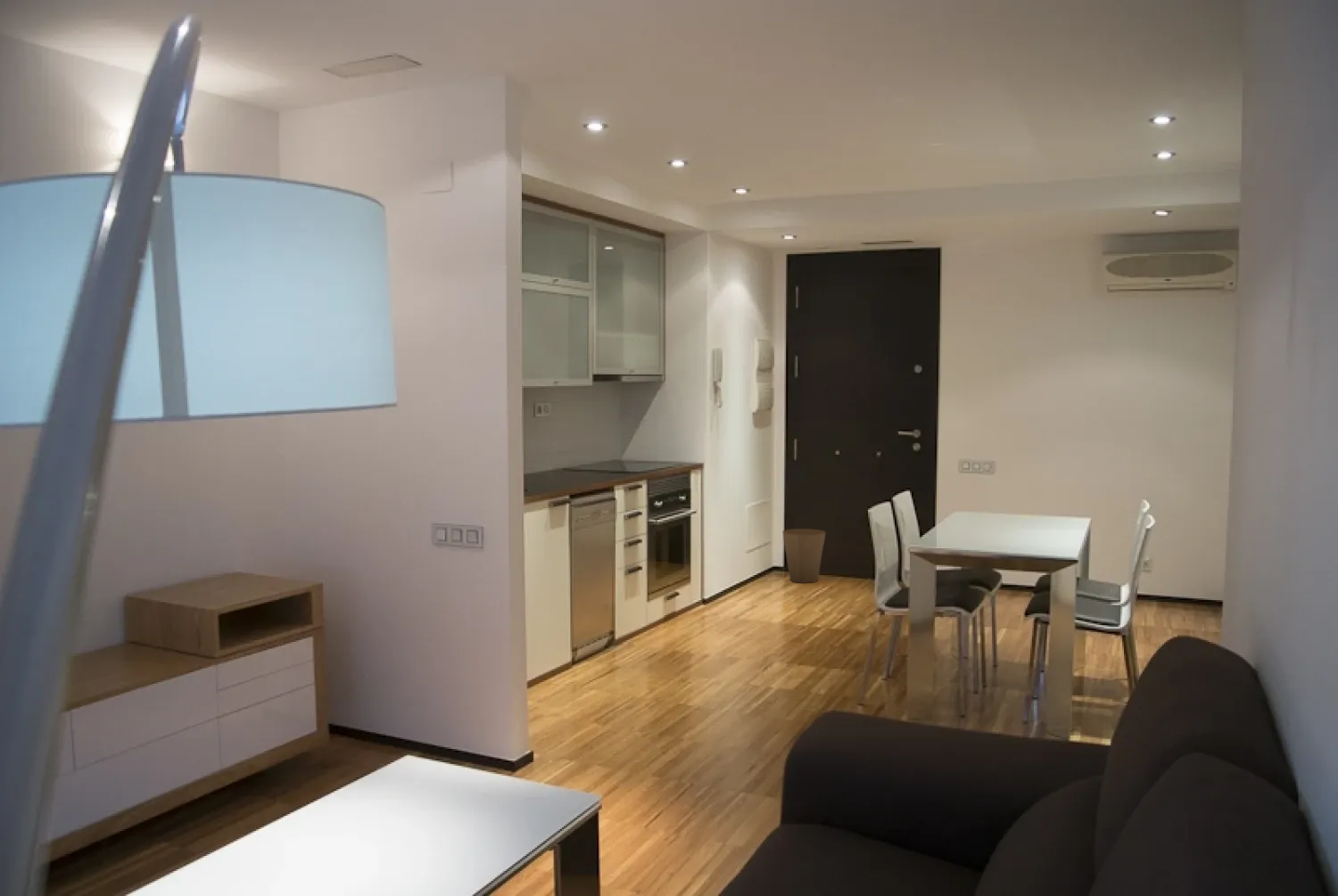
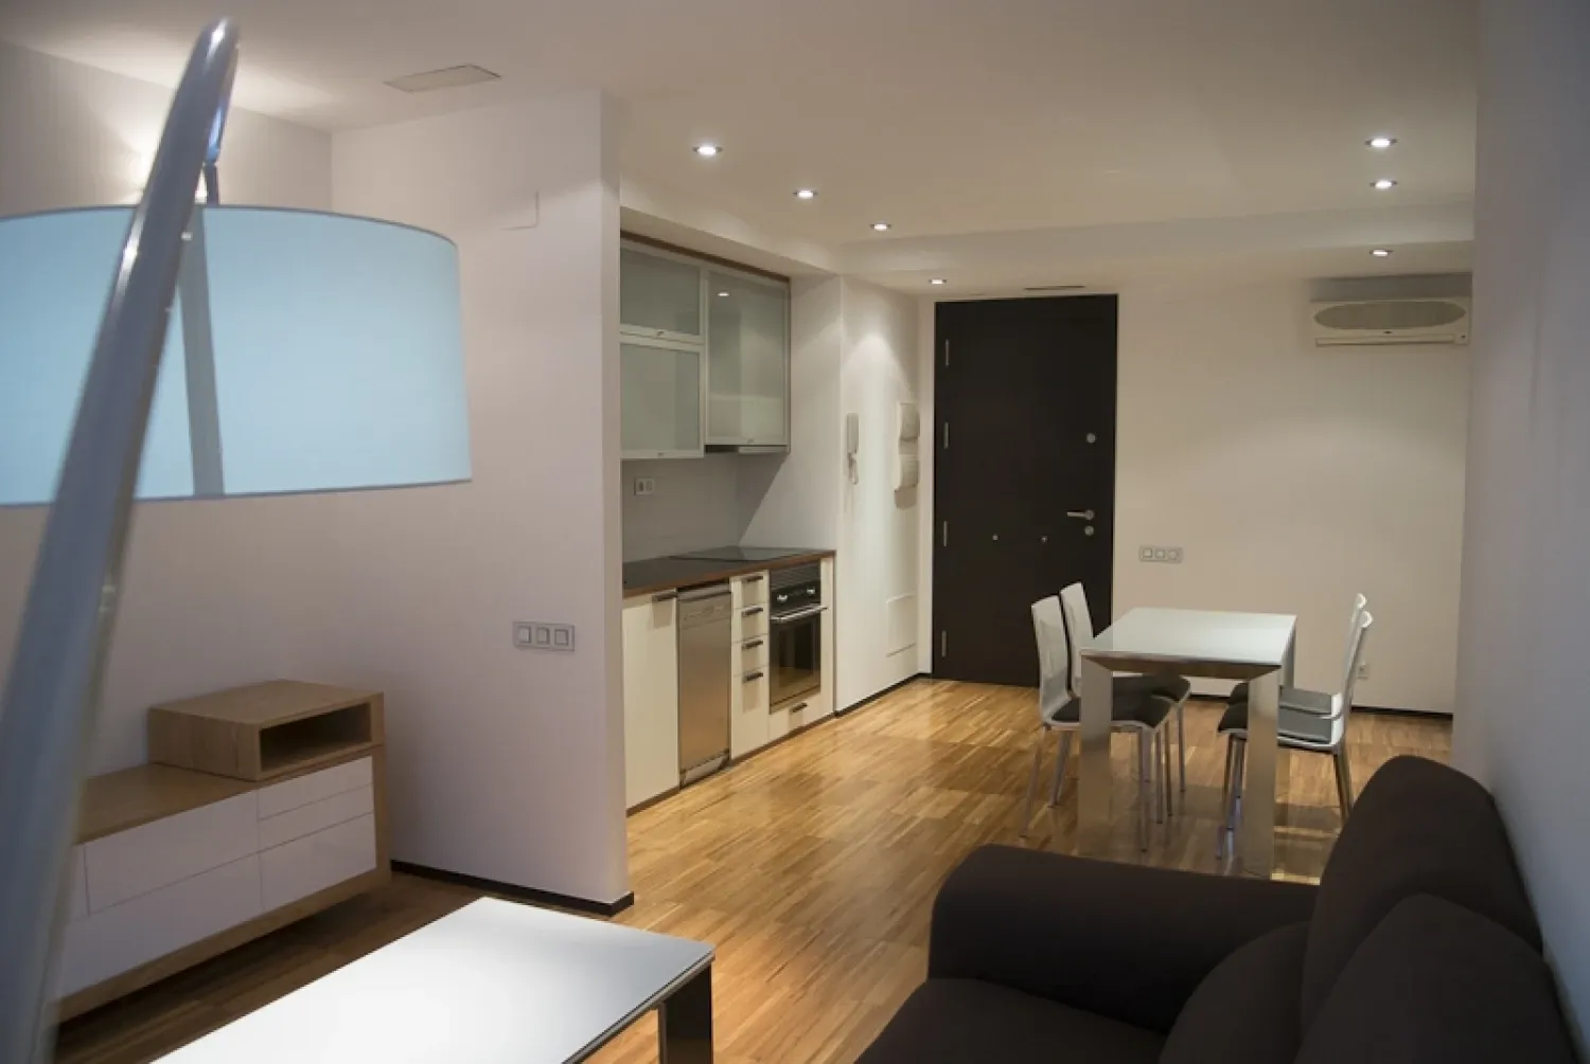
- trash can (804, 555)
